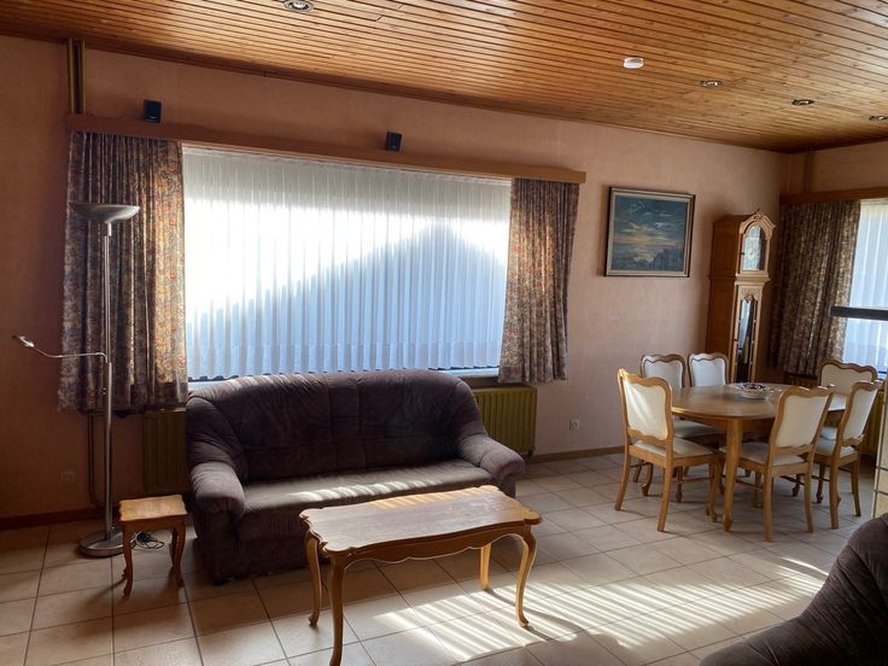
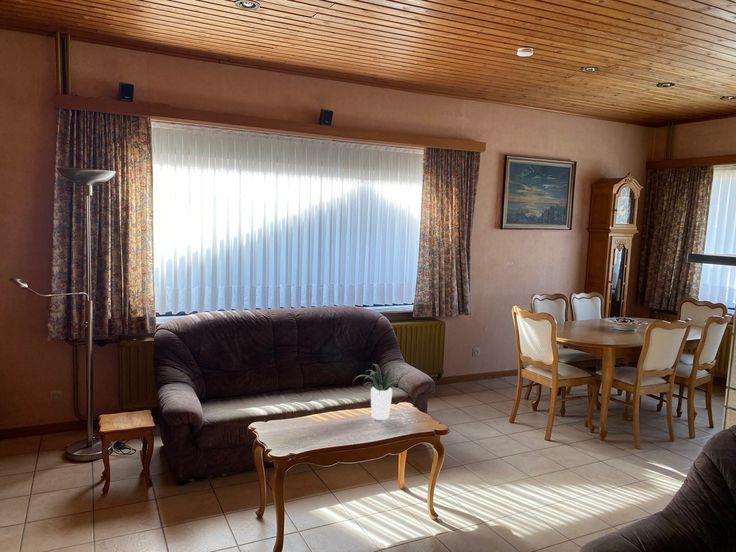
+ potted plant (380, 392)
